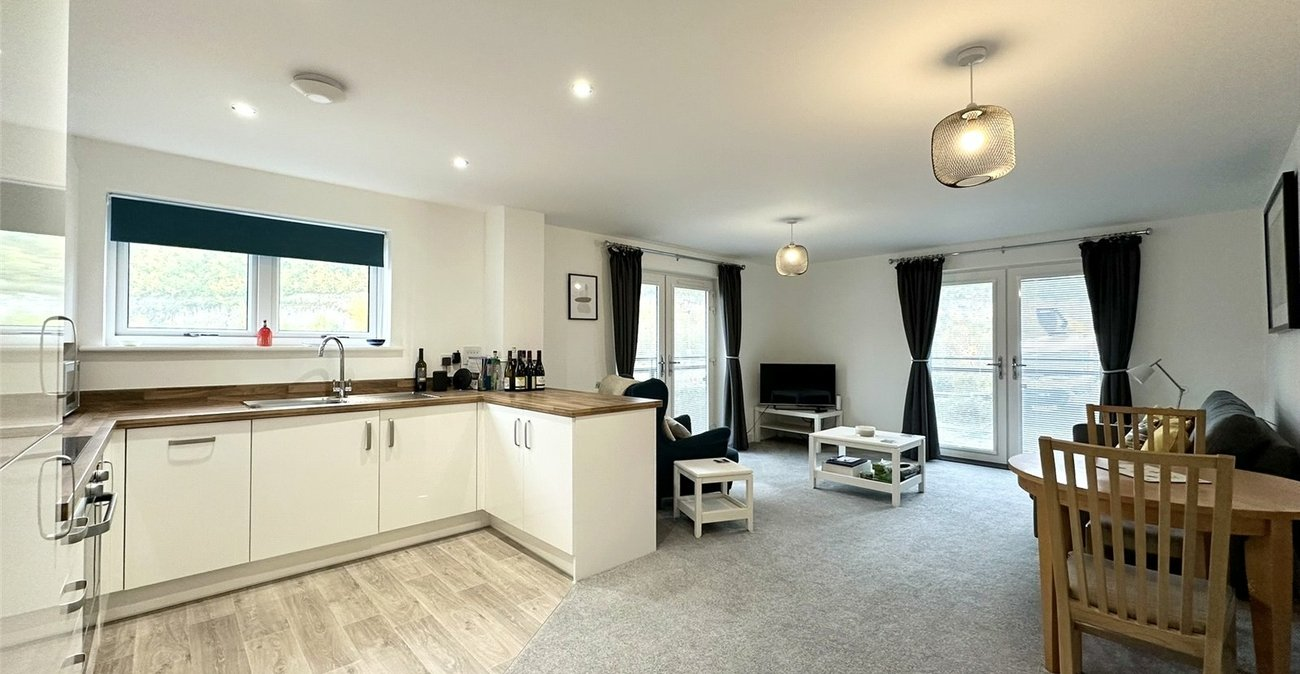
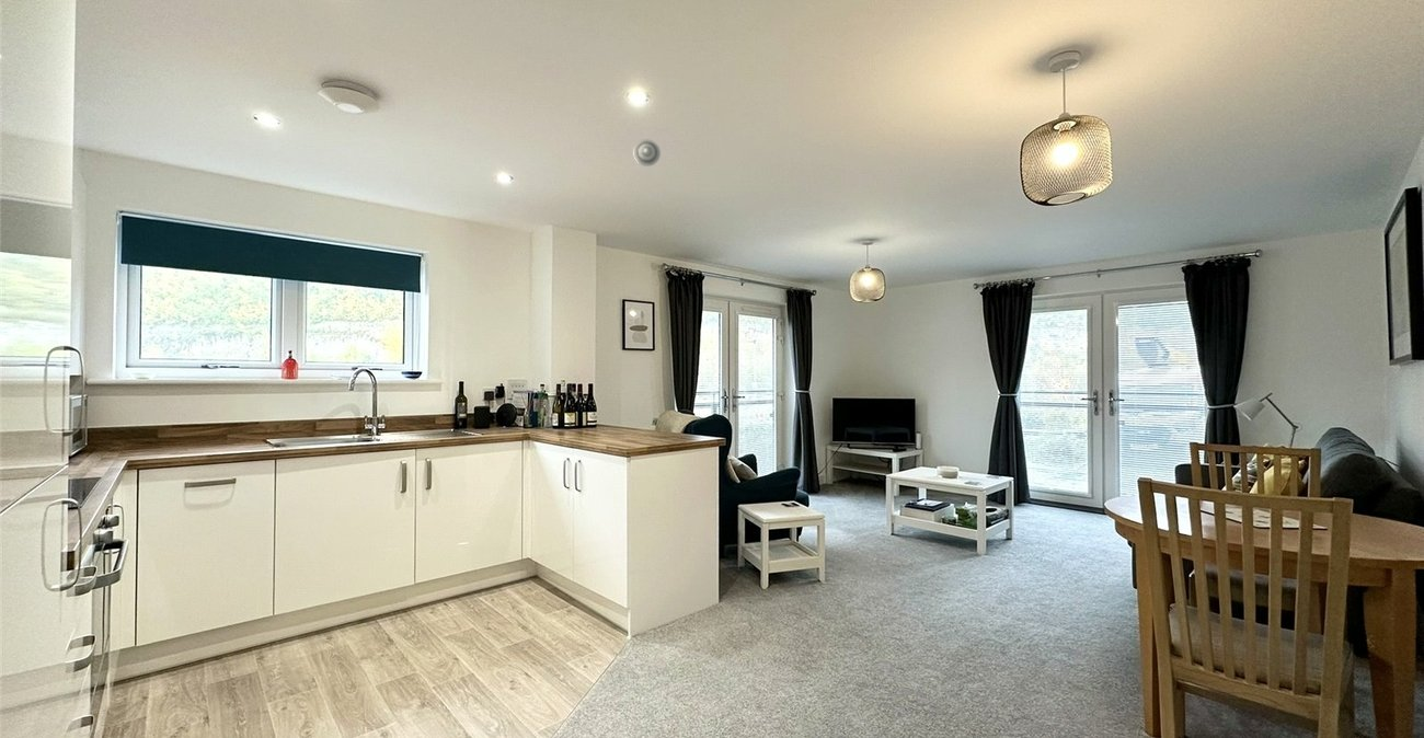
+ smoke detector (646, 151)
